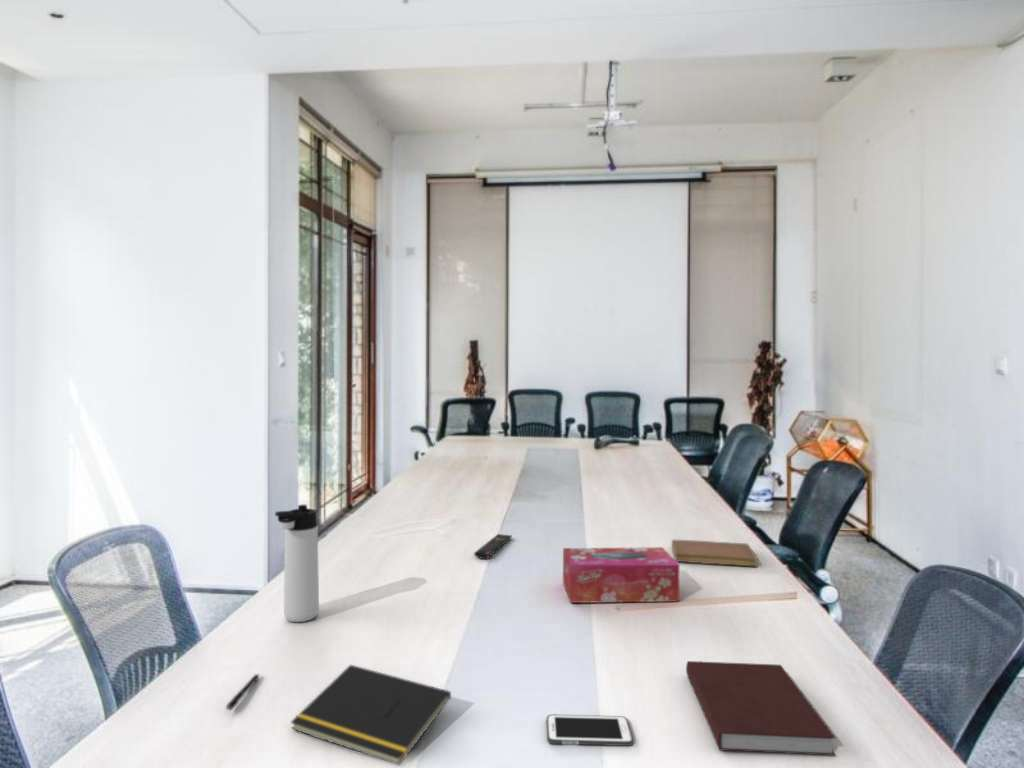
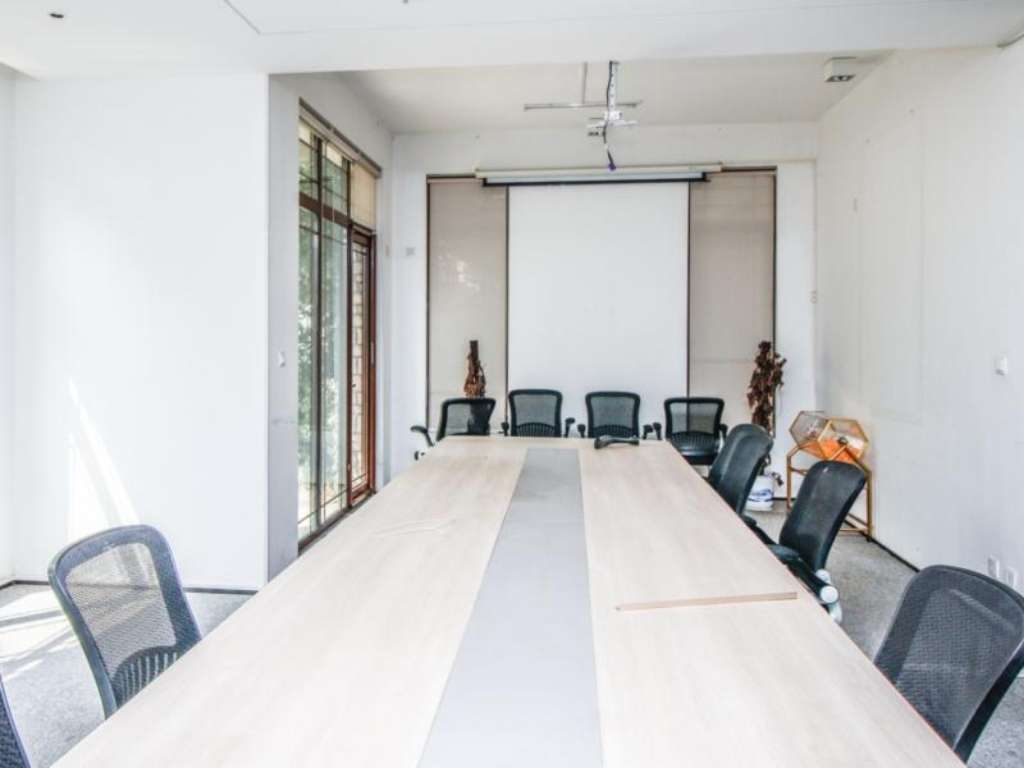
- thermos bottle (296, 563)
- notebook (712, 551)
- tissue box (618, 573)
- notebook (752, 703)
- pen (244, 689)
- notepad (372, 709)
- remote control (493, 546)
- cell phone (588, 730)
